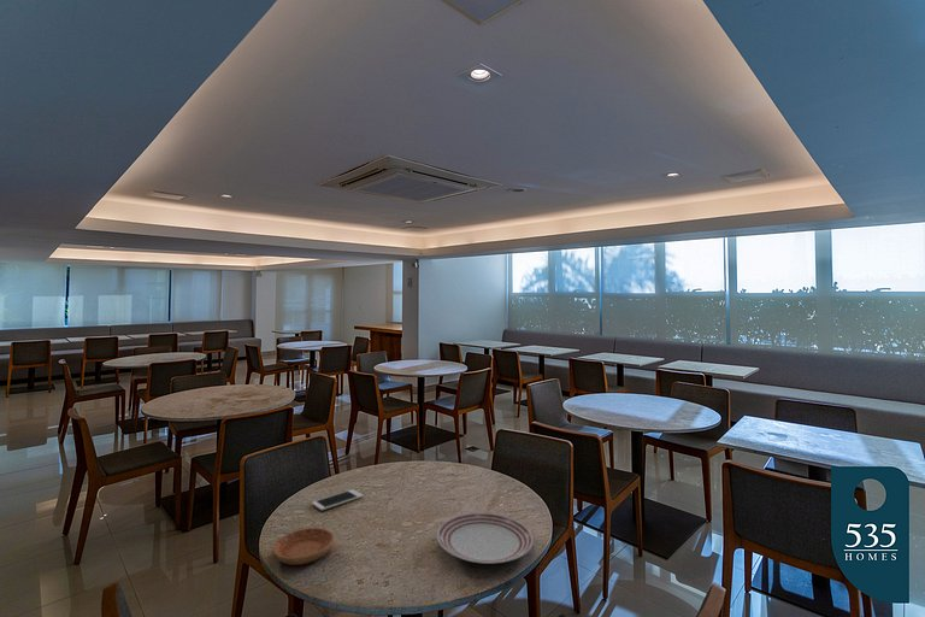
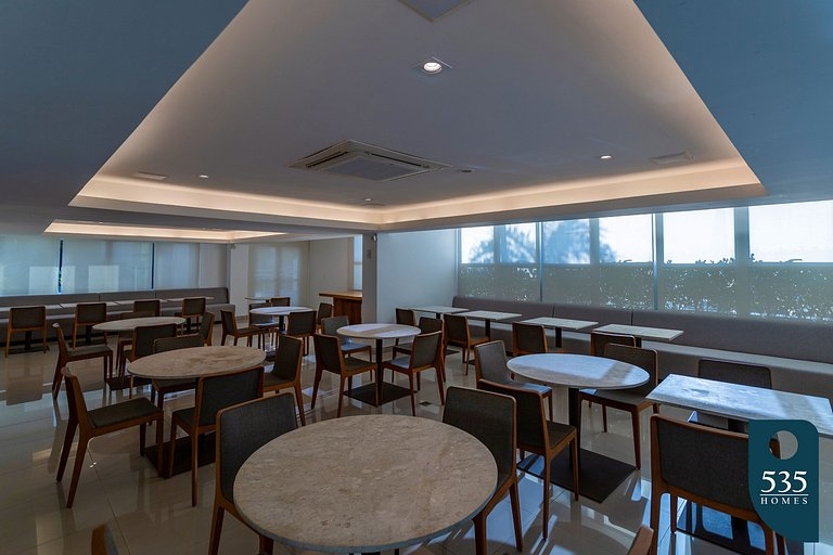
- saucer (304, 546)
- dinner plate (484, 539)
- cell phone (337, 499)
